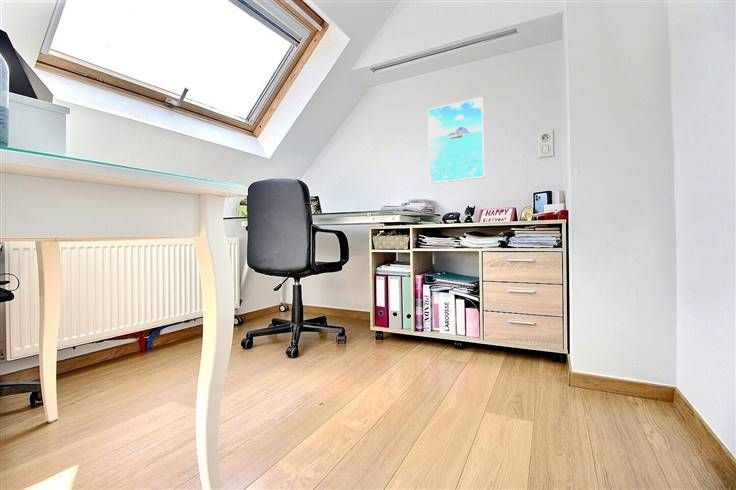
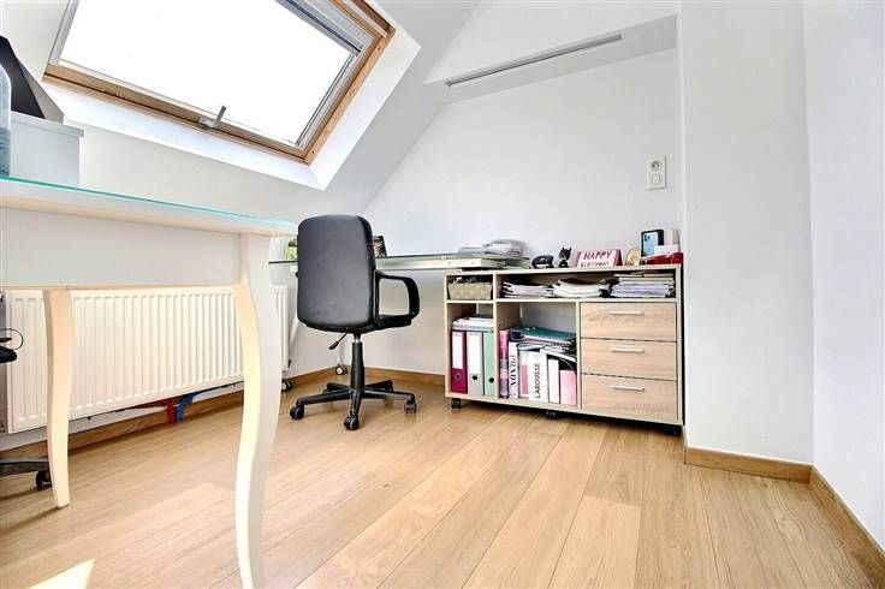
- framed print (455, 142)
